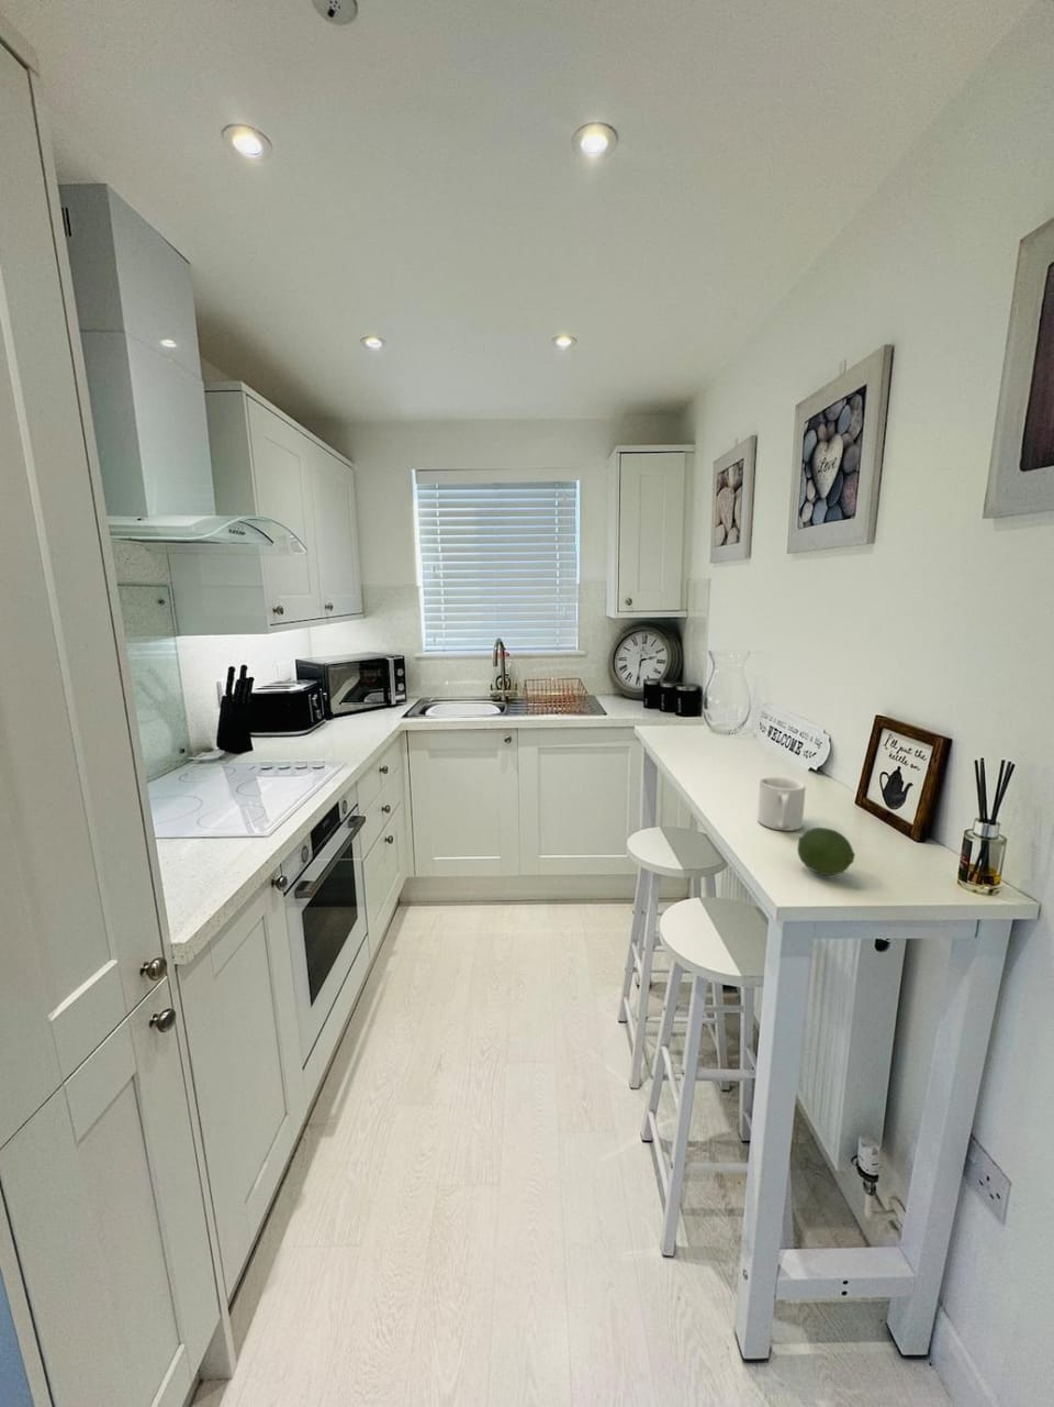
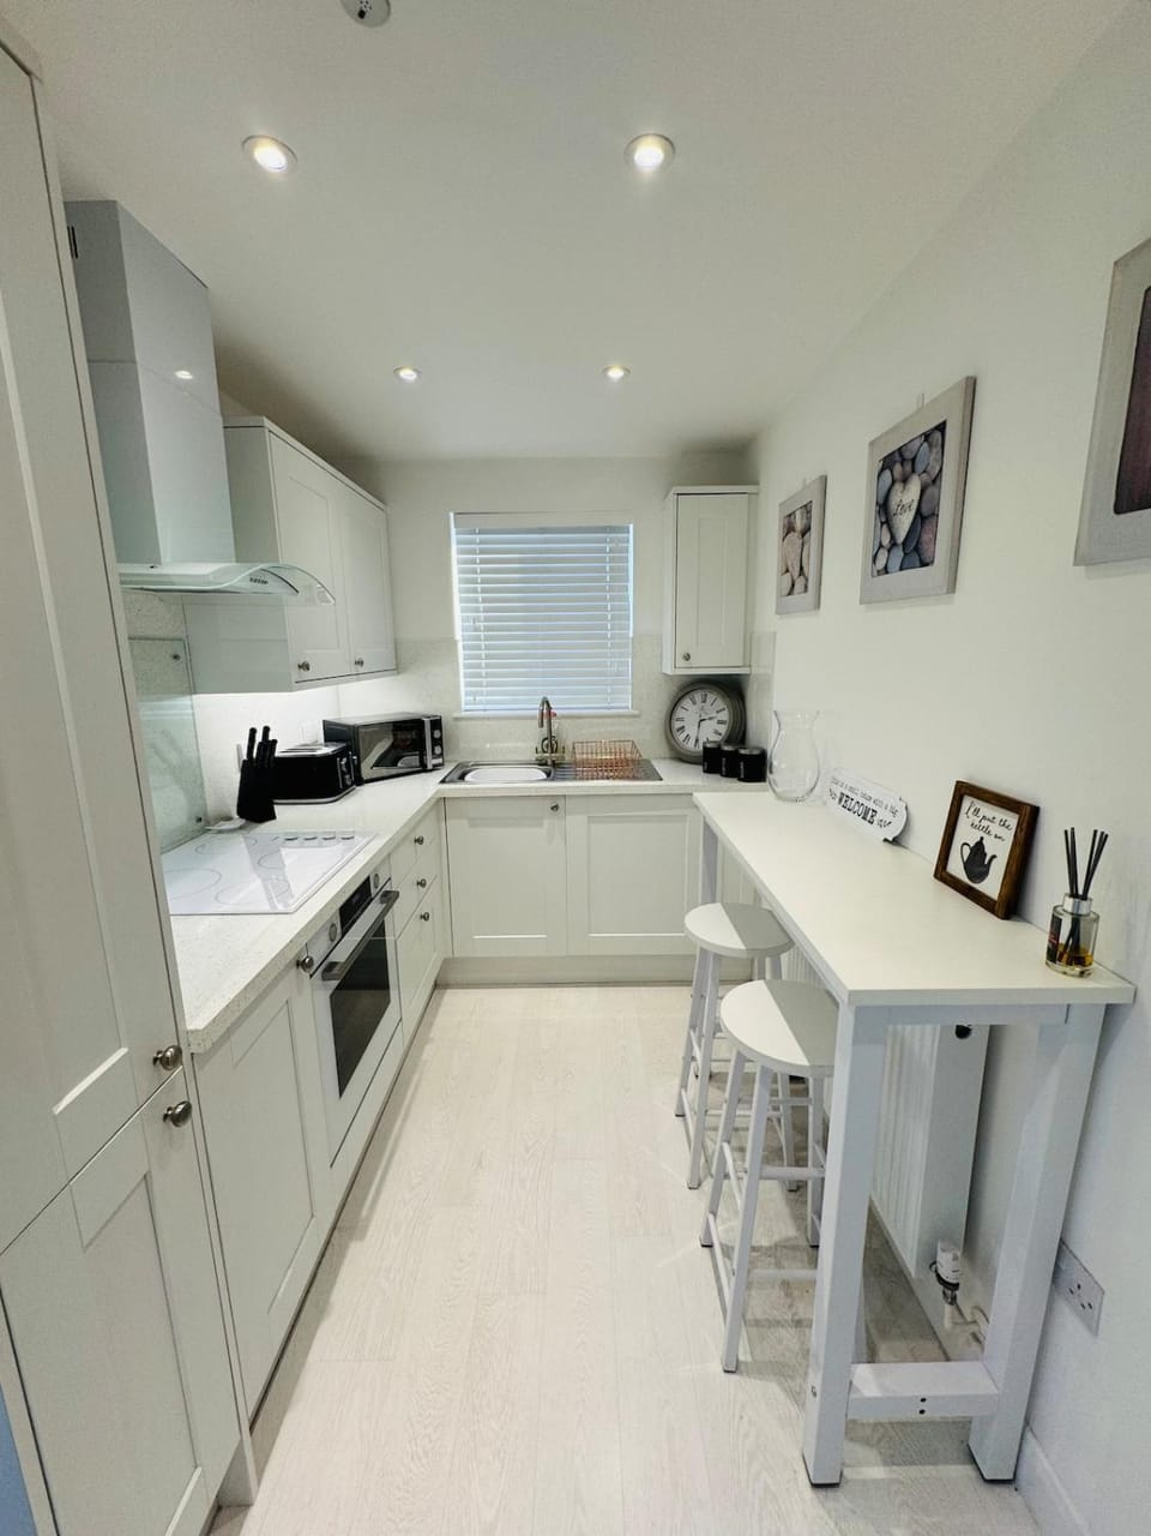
- fruit (825, 851)
- mug (781, 804)
